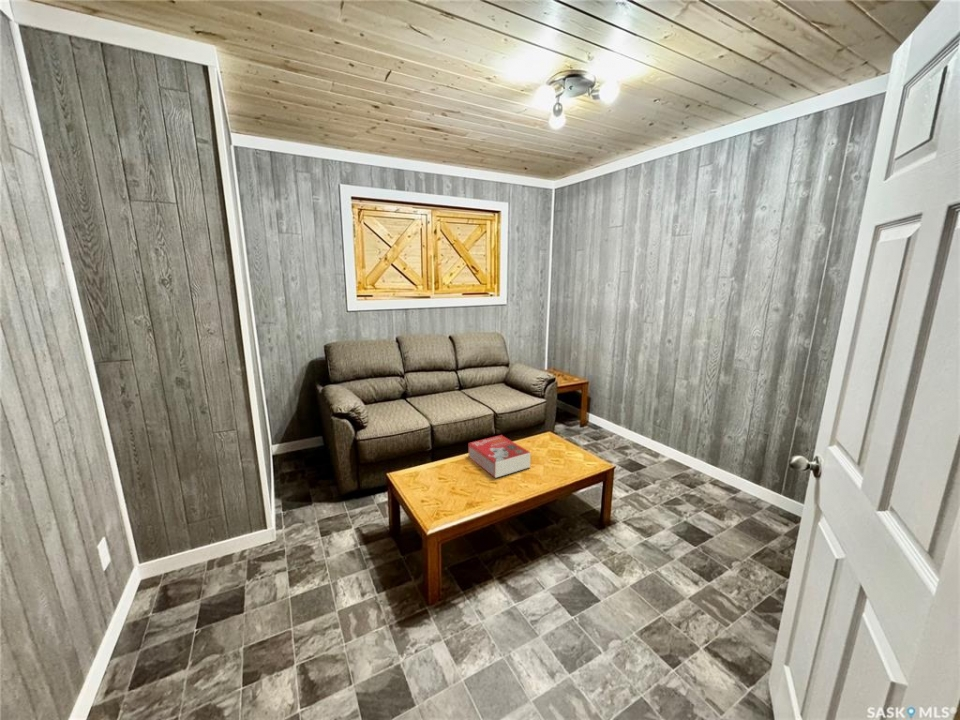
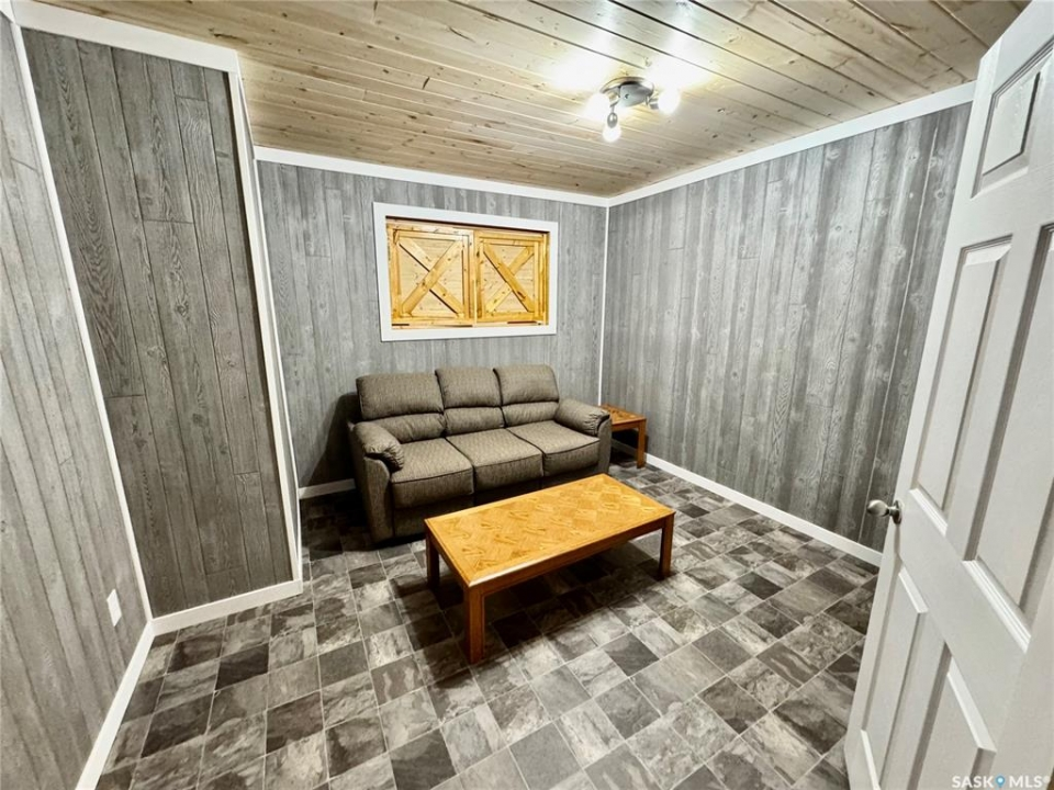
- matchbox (498, 454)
